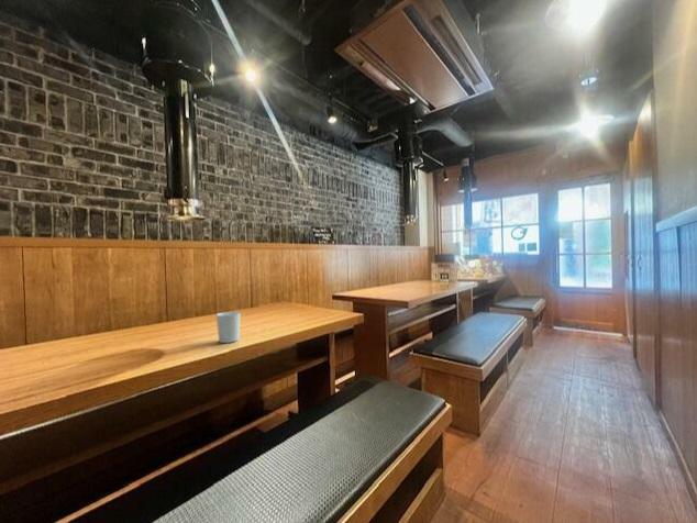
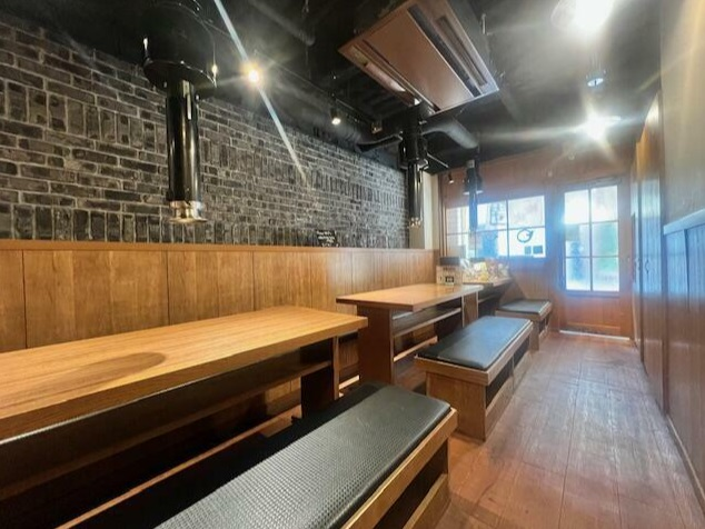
- cup (229, 326)
